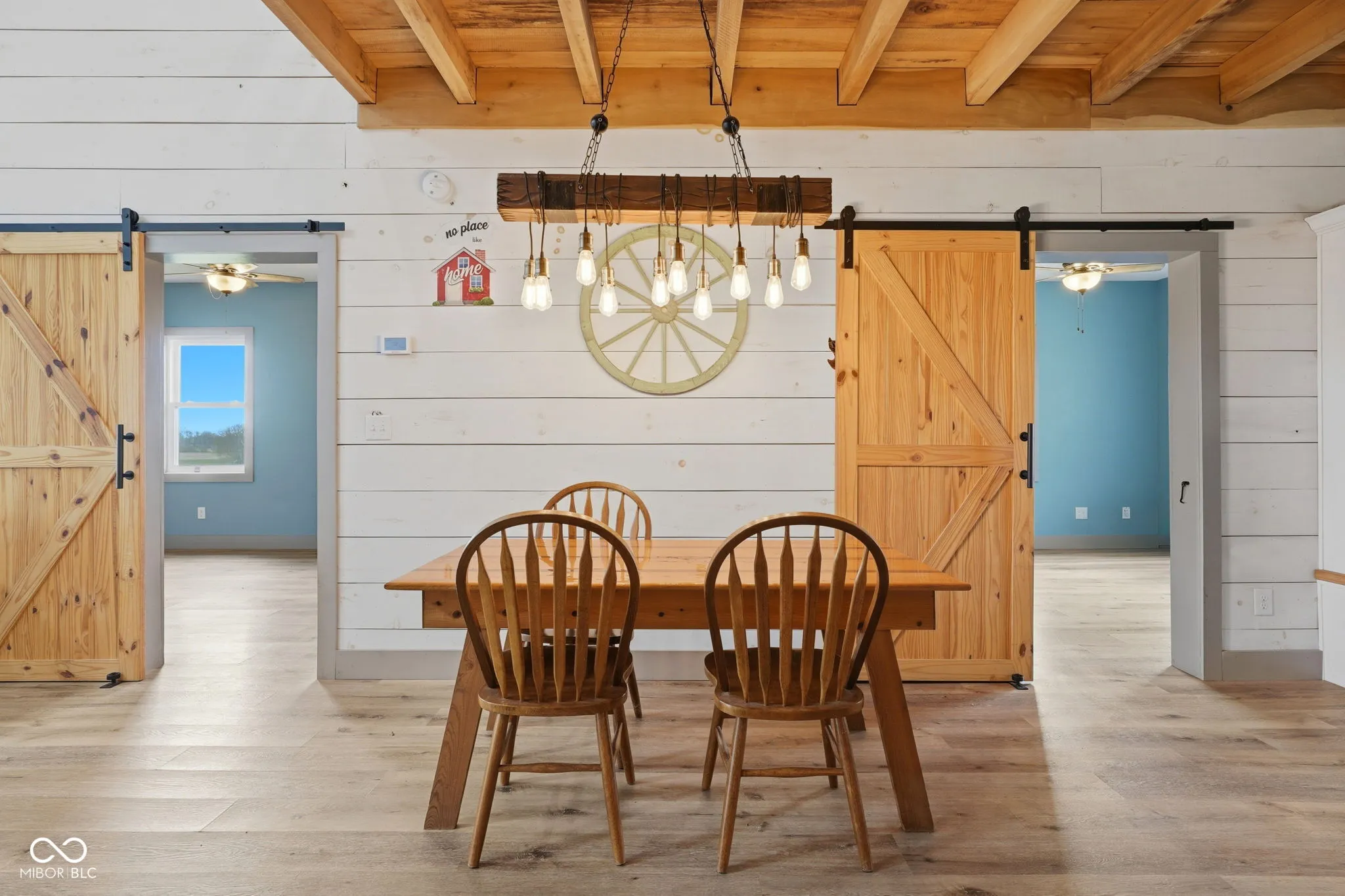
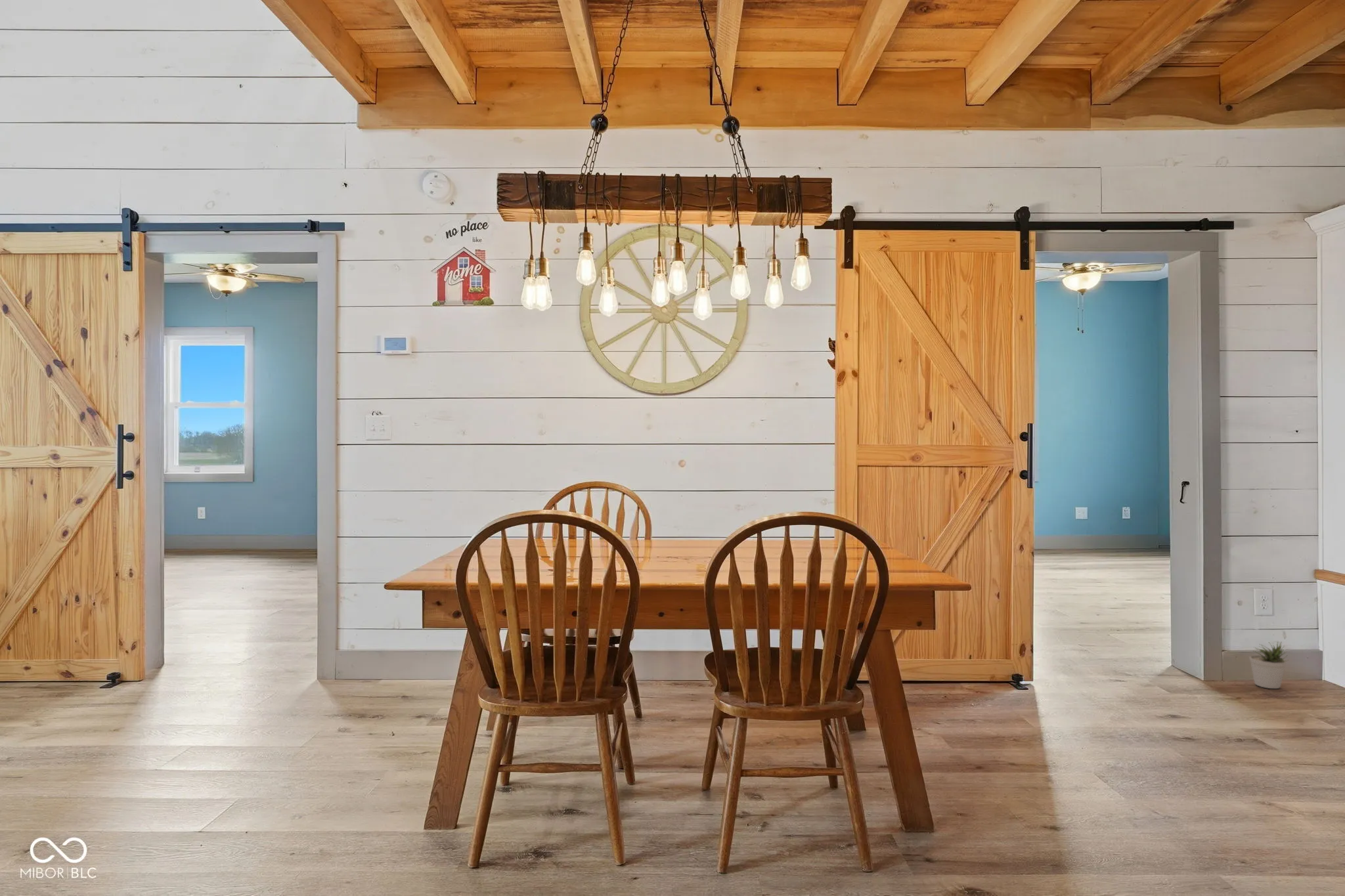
+ potted plant (1268, 663)
